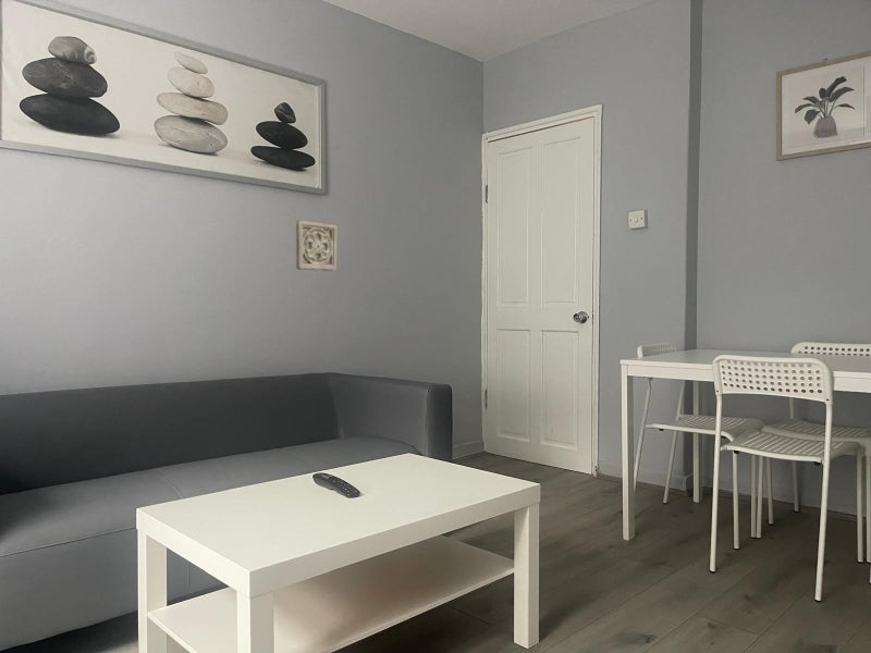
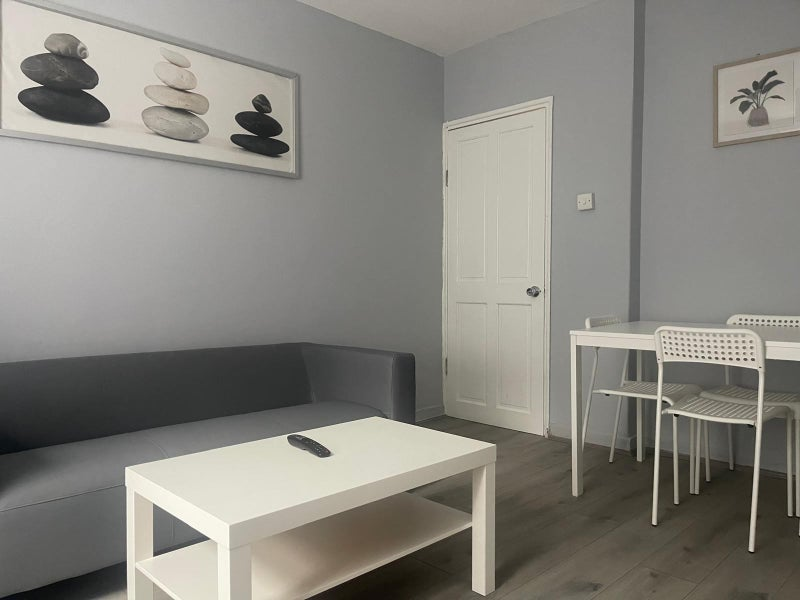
- wall ornament (316, 246)
